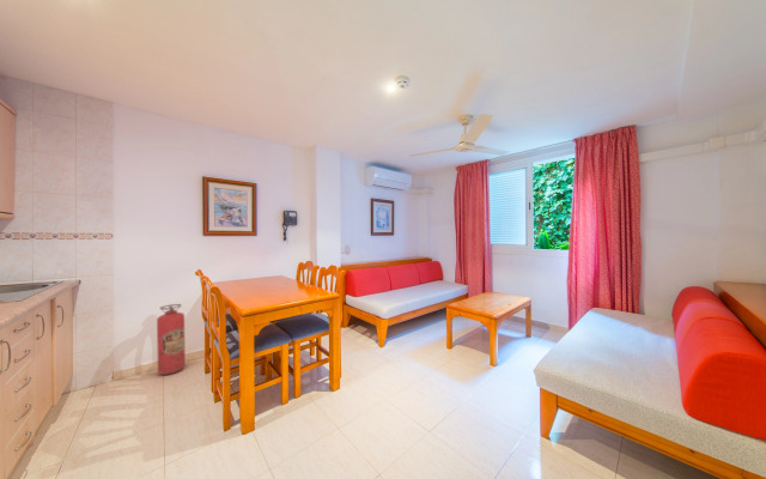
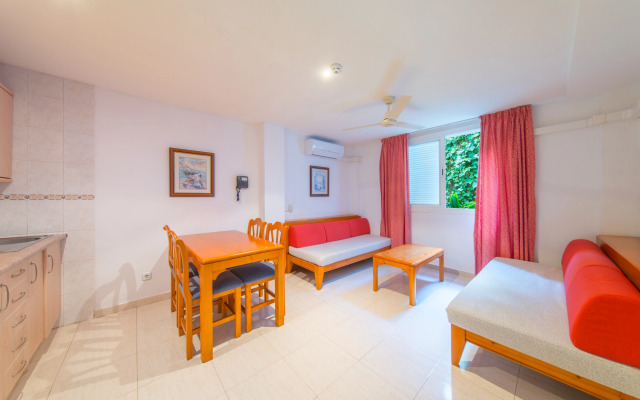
- fire extinguisher (171, 338)
